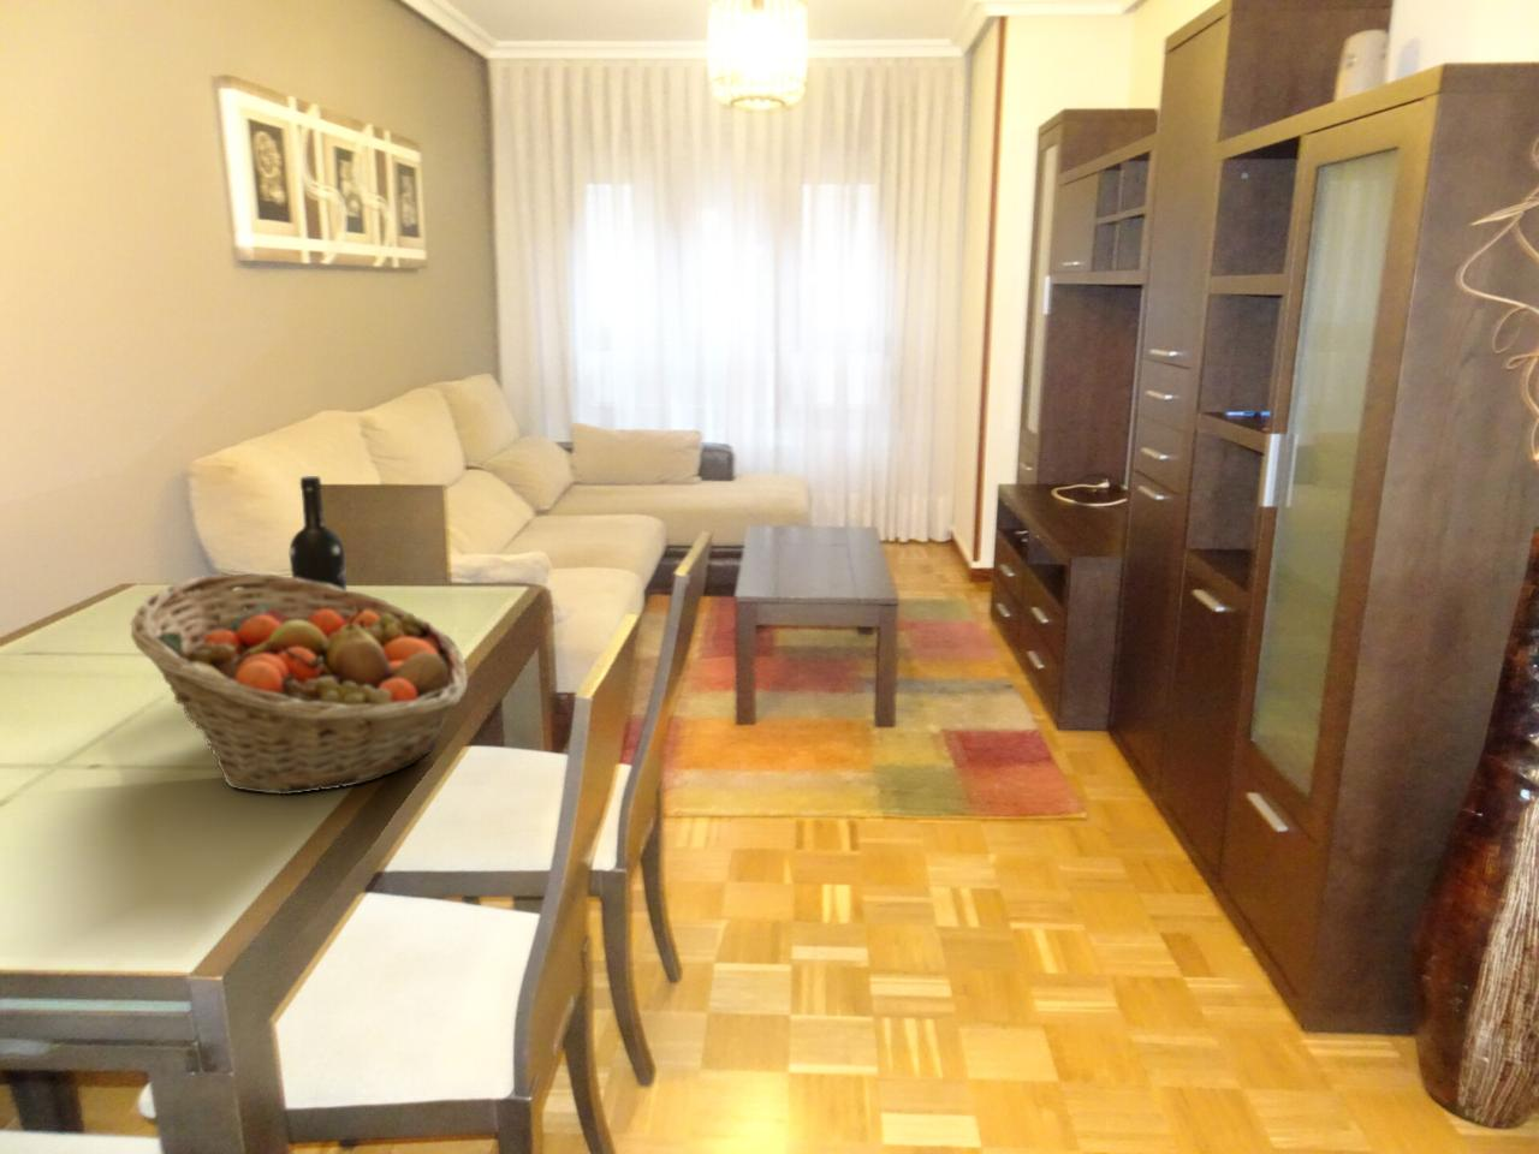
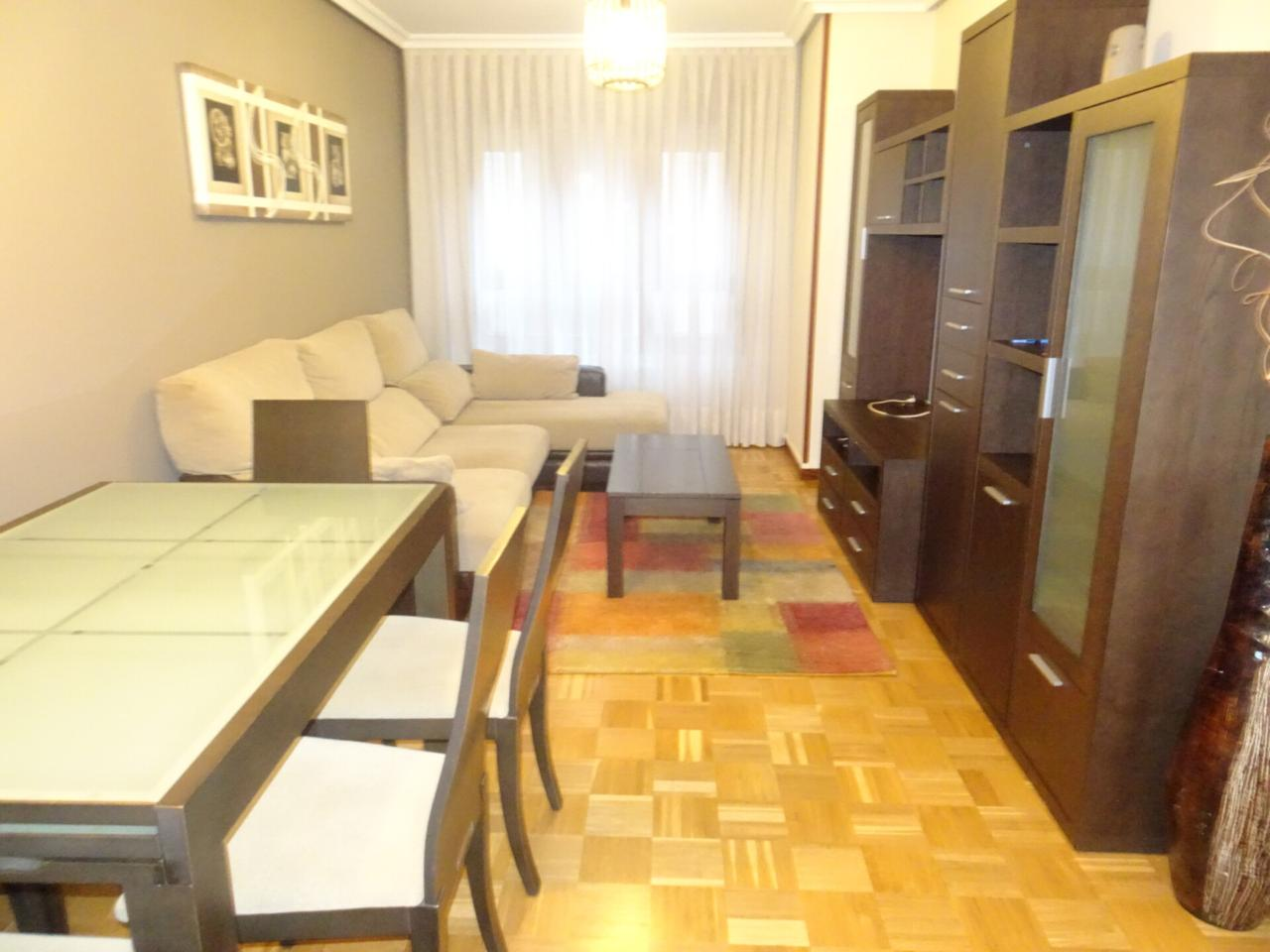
- wine bottle (317, 566)
- fruit basket (313, 667)
